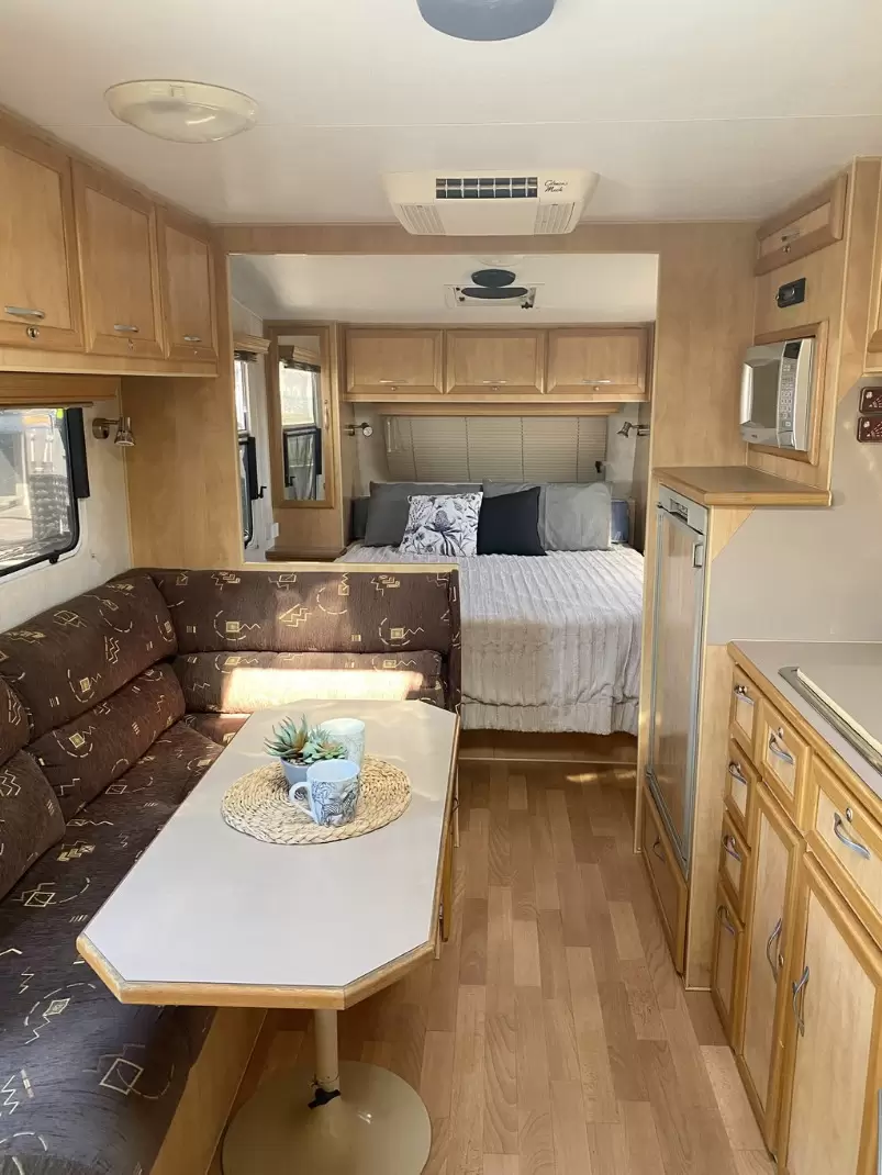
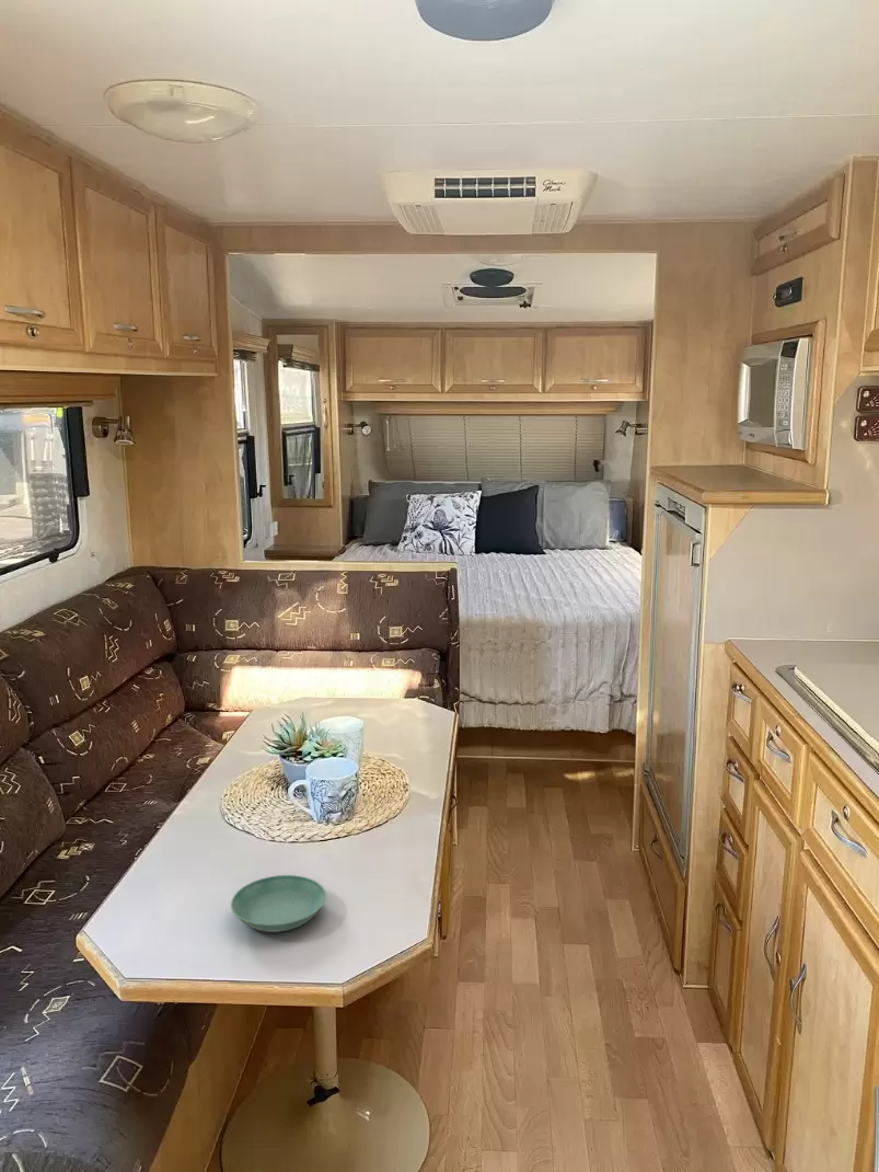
+ saucer (279, 906)
